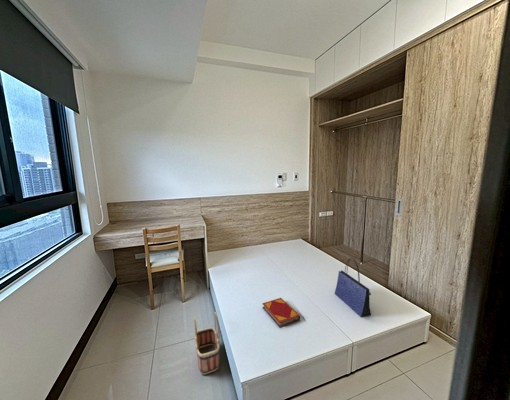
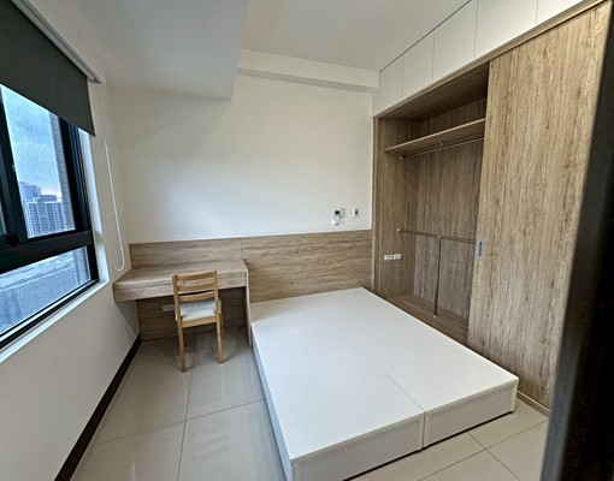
- tote bag (353, 282)
- hardback book (280, 311)
- basket (207, 337)
